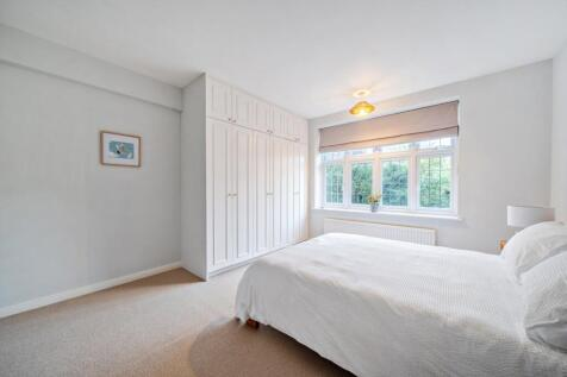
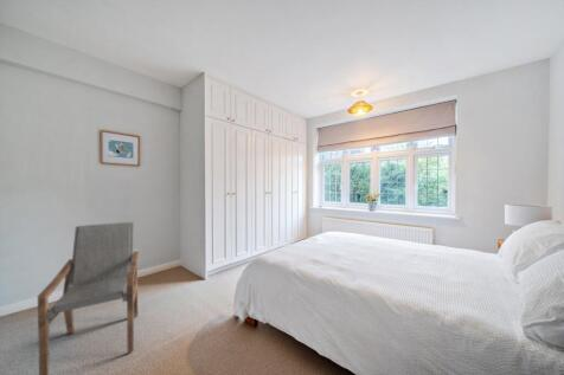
+ armchair (100, 284)
